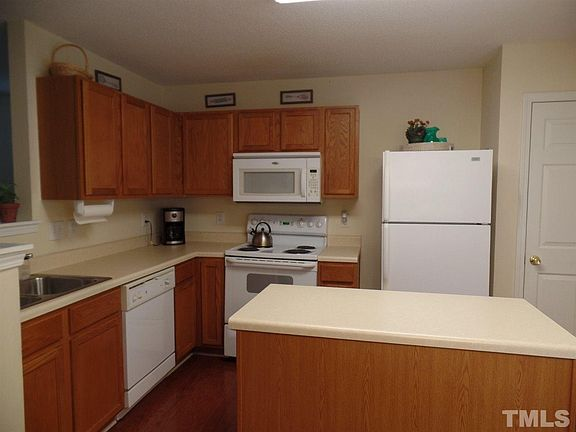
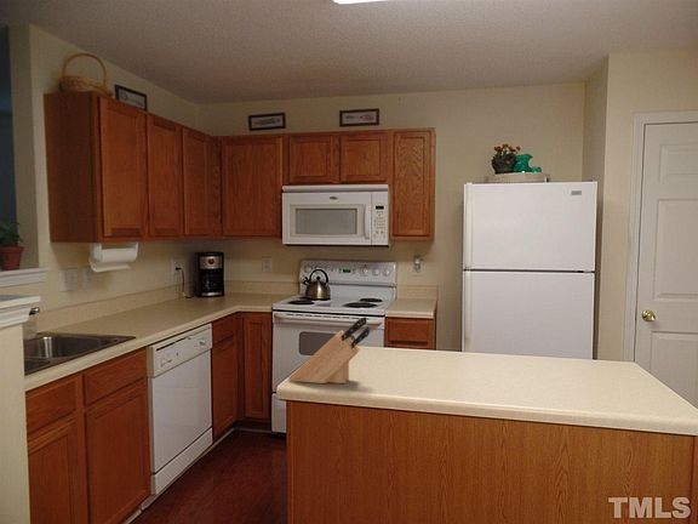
+ knife block (330, 347)
